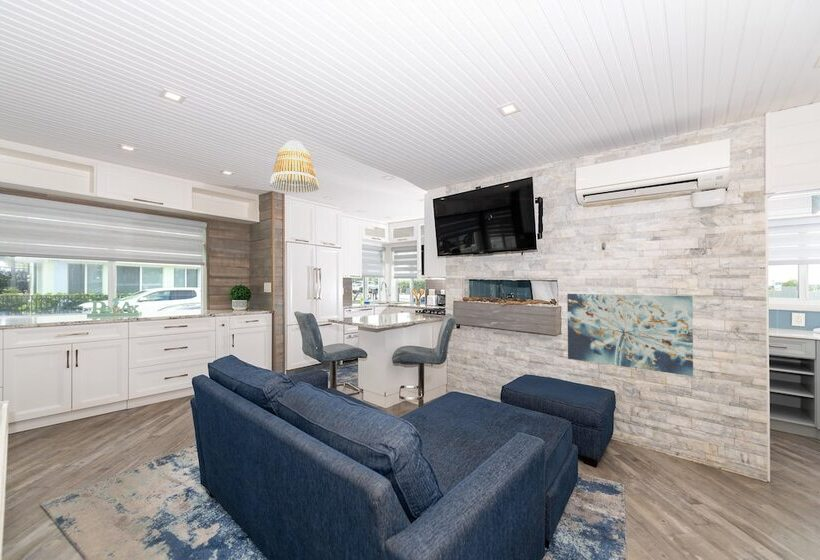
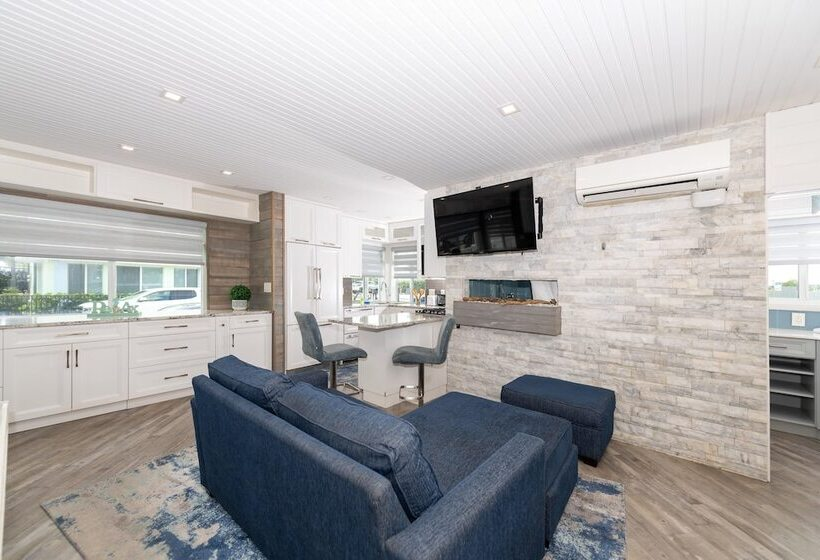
- lamp shade (295, 164)
- wall art (624, 330)
